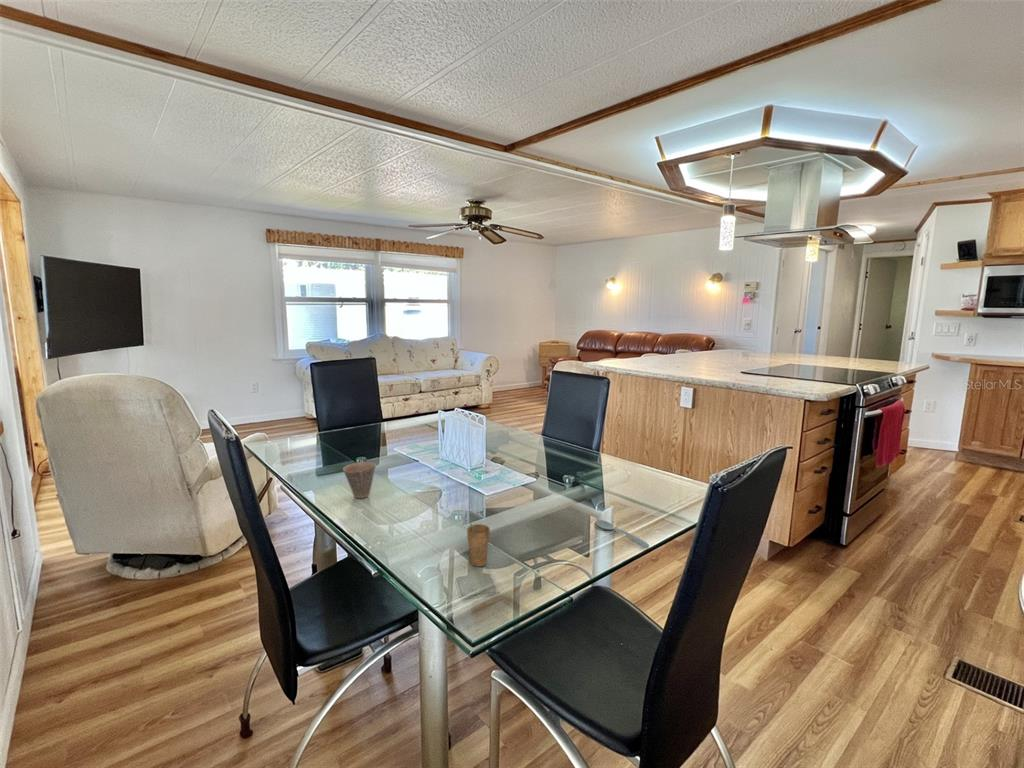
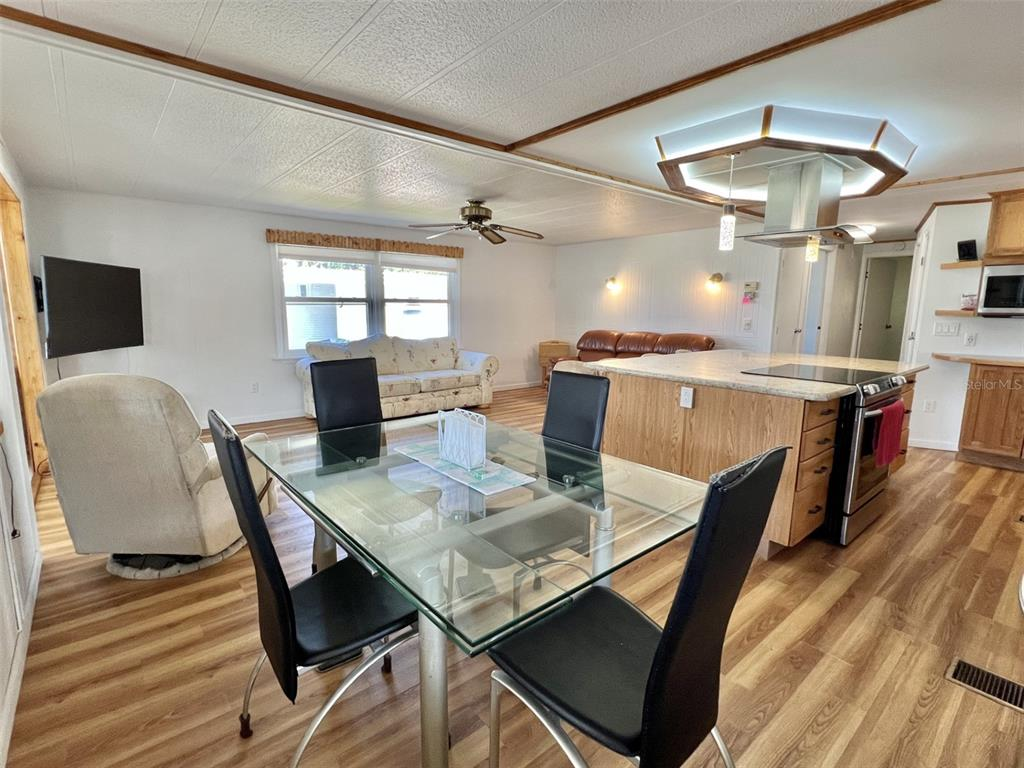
- cup (359, 480)
- spoon (622, 532)
- cup (478, 541)
